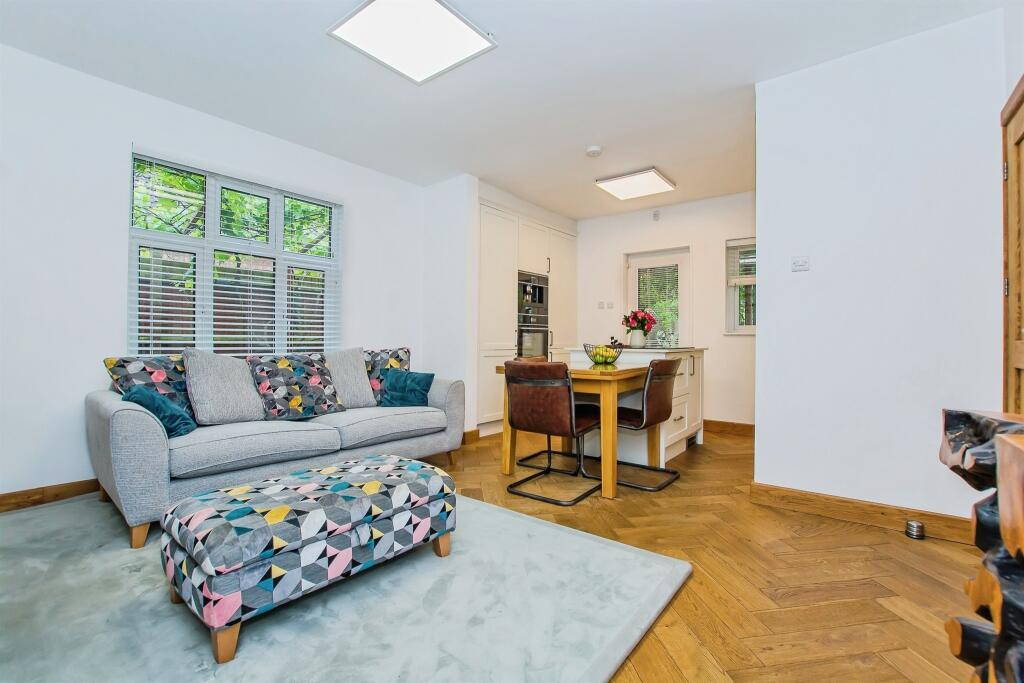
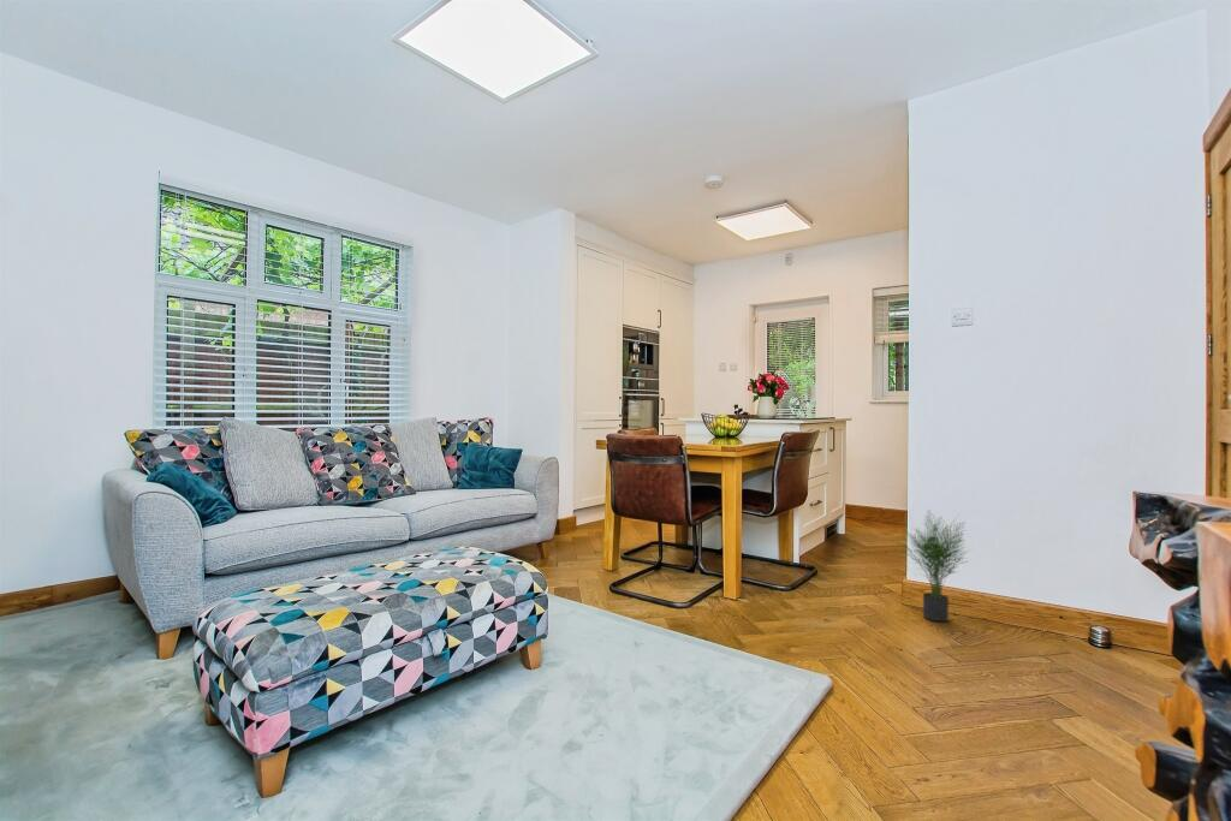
+ potted plant (929, 561)
